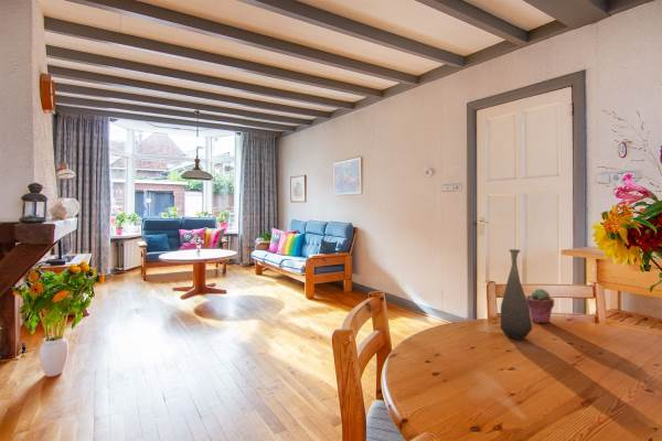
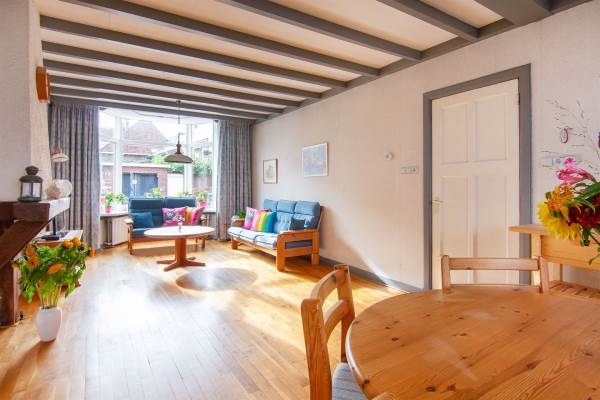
- bottle (513, 292)
- potted succulent (540, 304)
